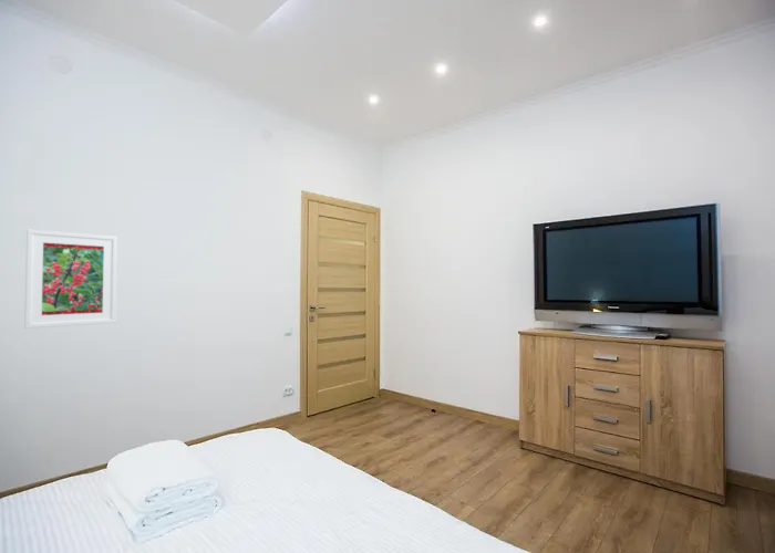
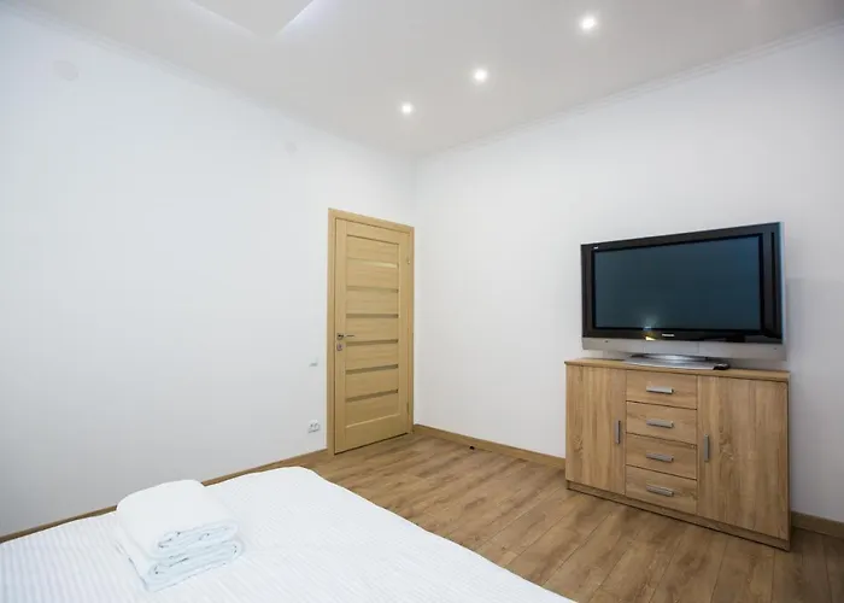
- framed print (73, 279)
